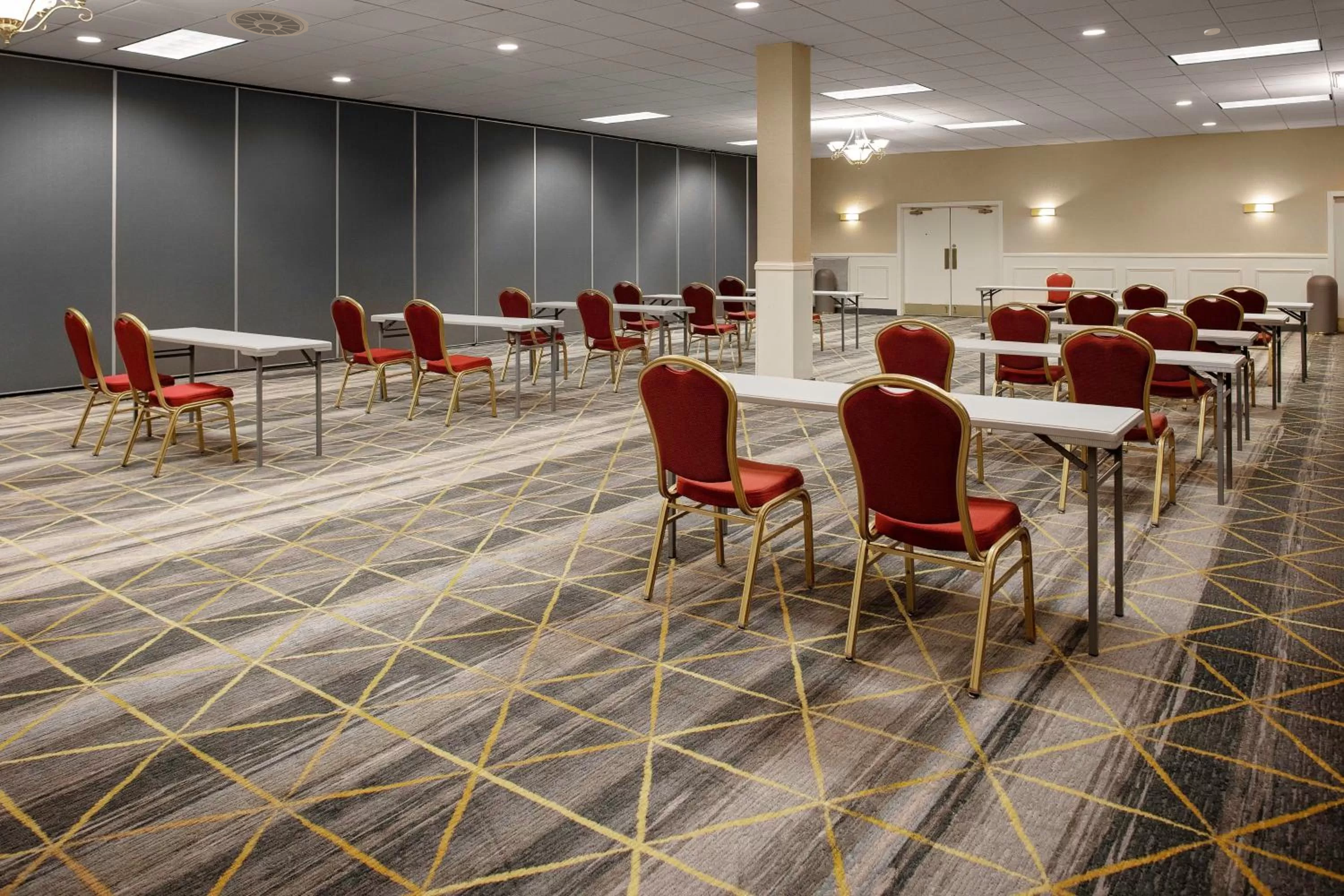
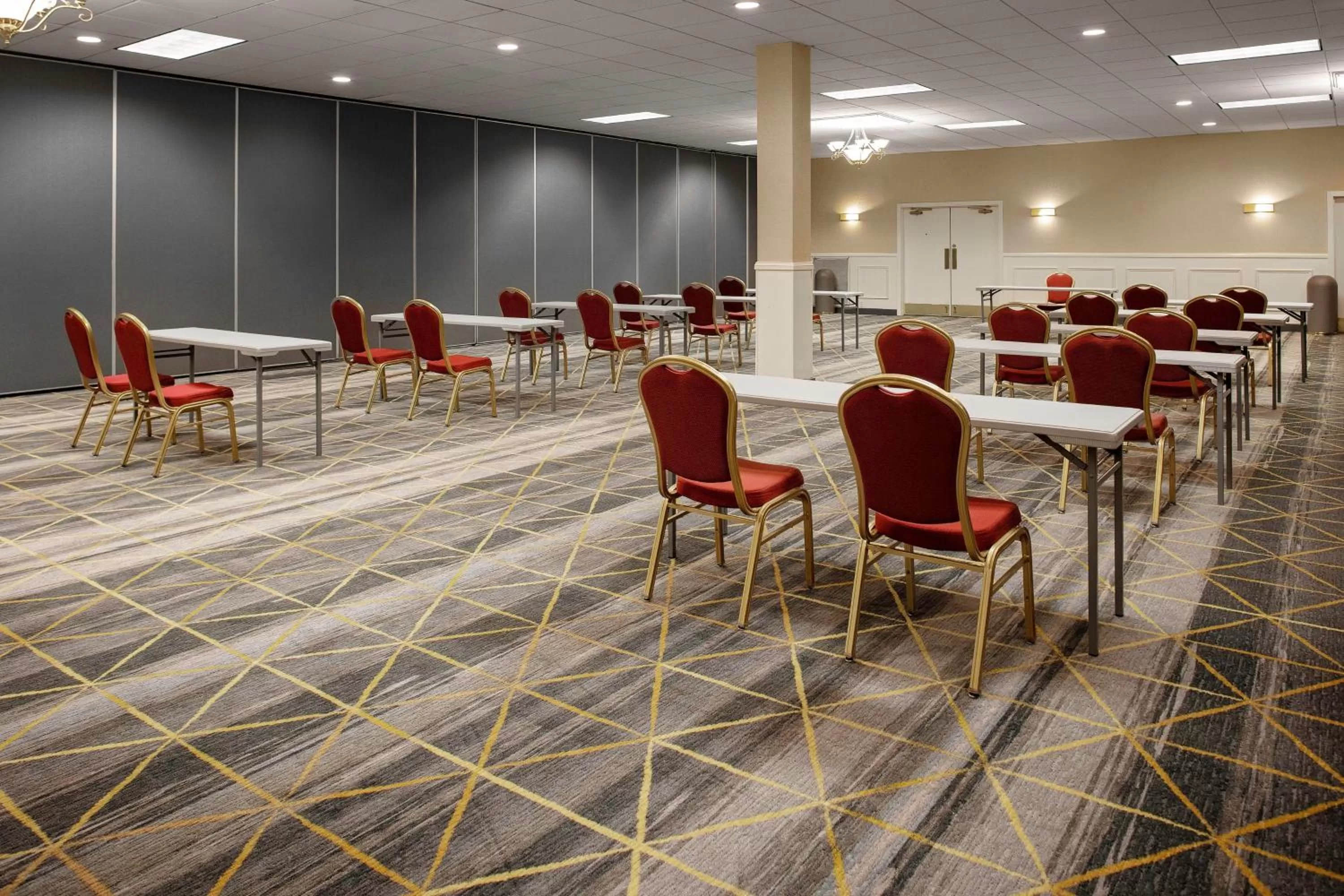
- ceiling vent (268, 24)
- smoke detector (1212, 31)
